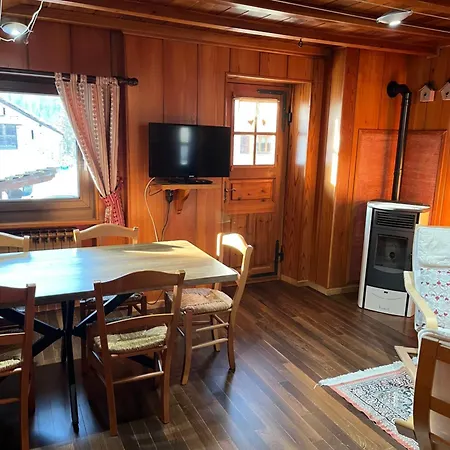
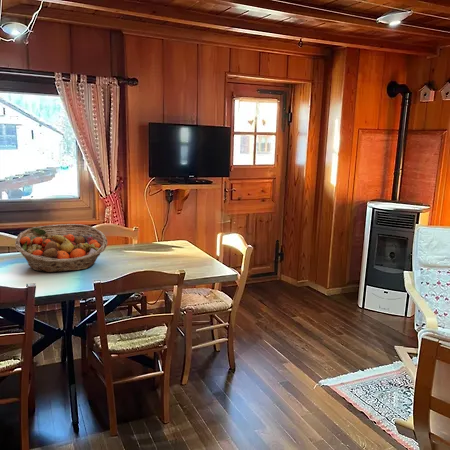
+ fruit basket (62, 247)
